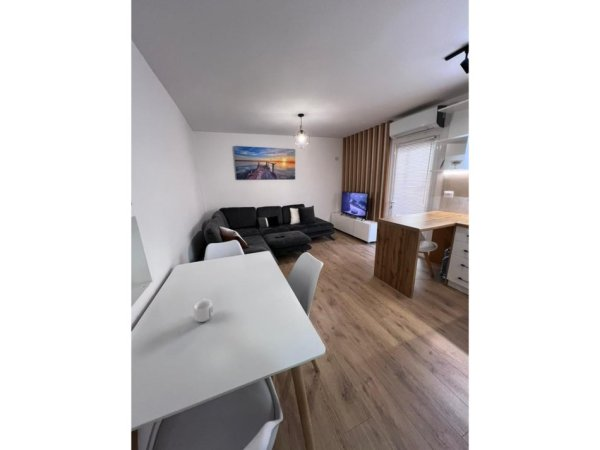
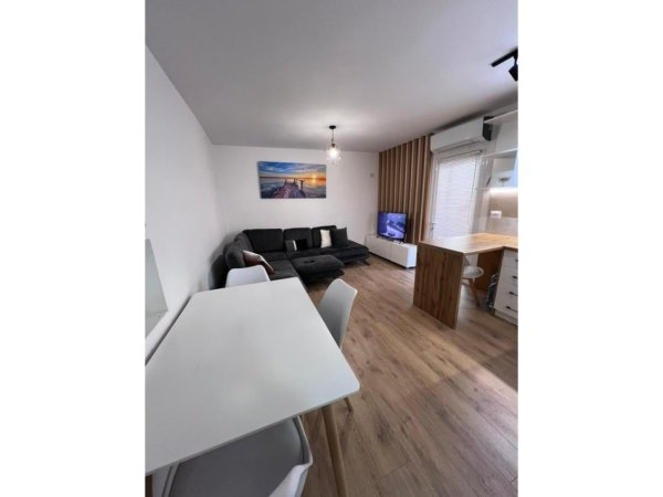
- mug (203, 308)
